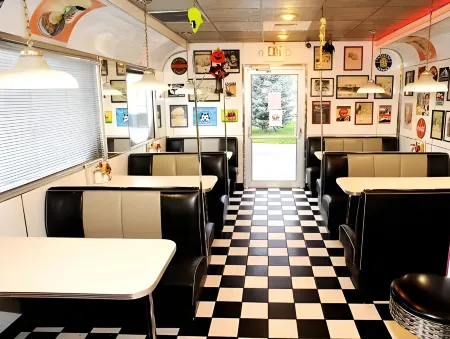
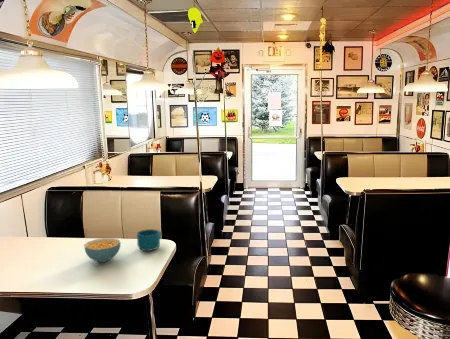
+ cup (151, 239)
+ cereal bowl (102, 251)
